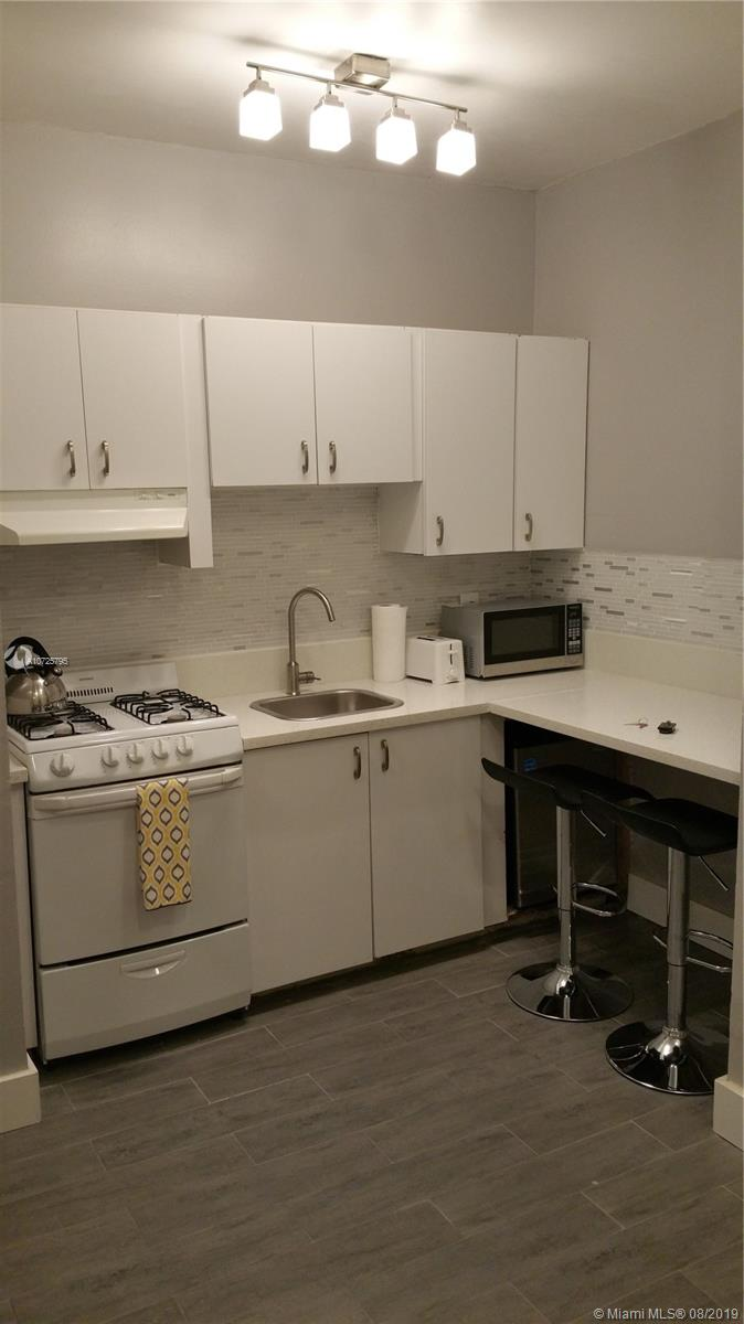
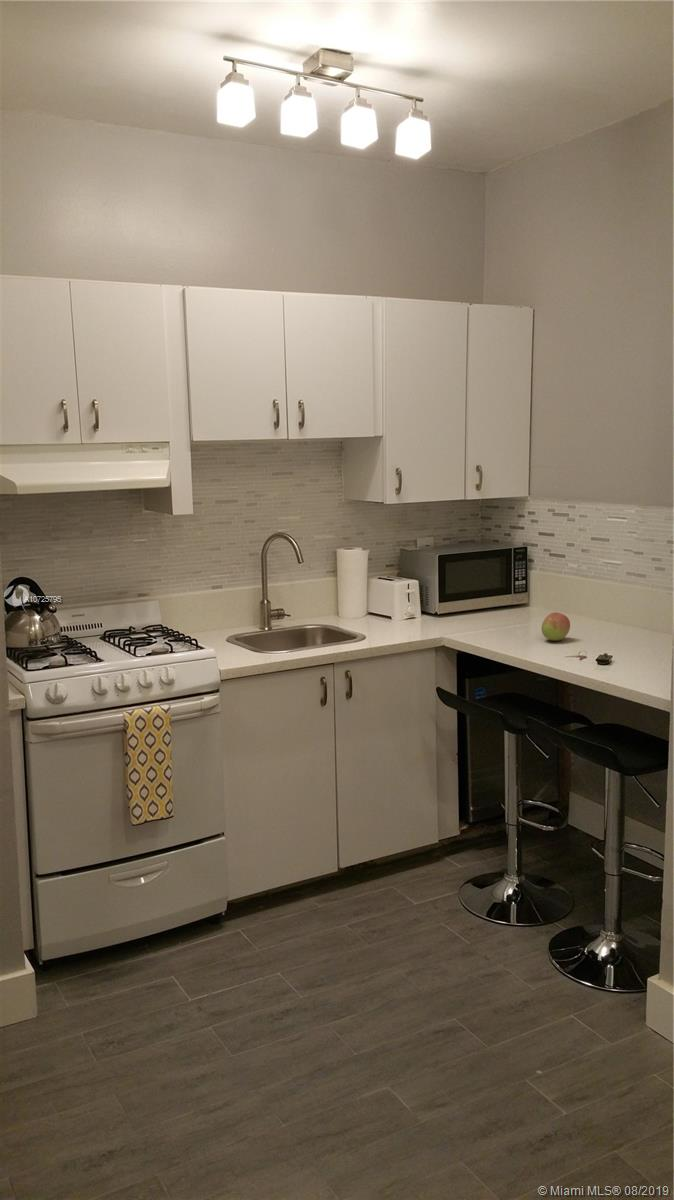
+ fruit (555, 626)
